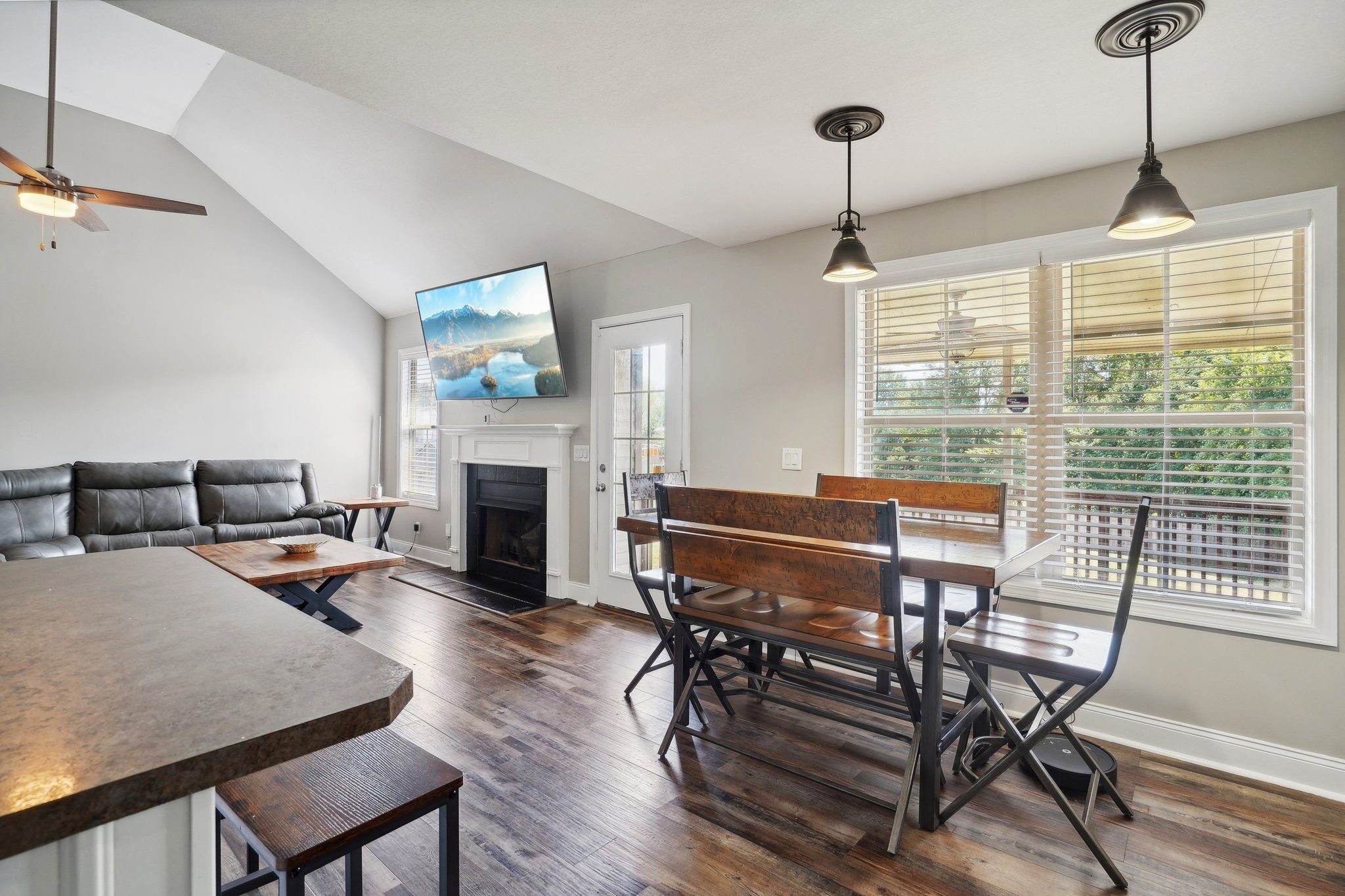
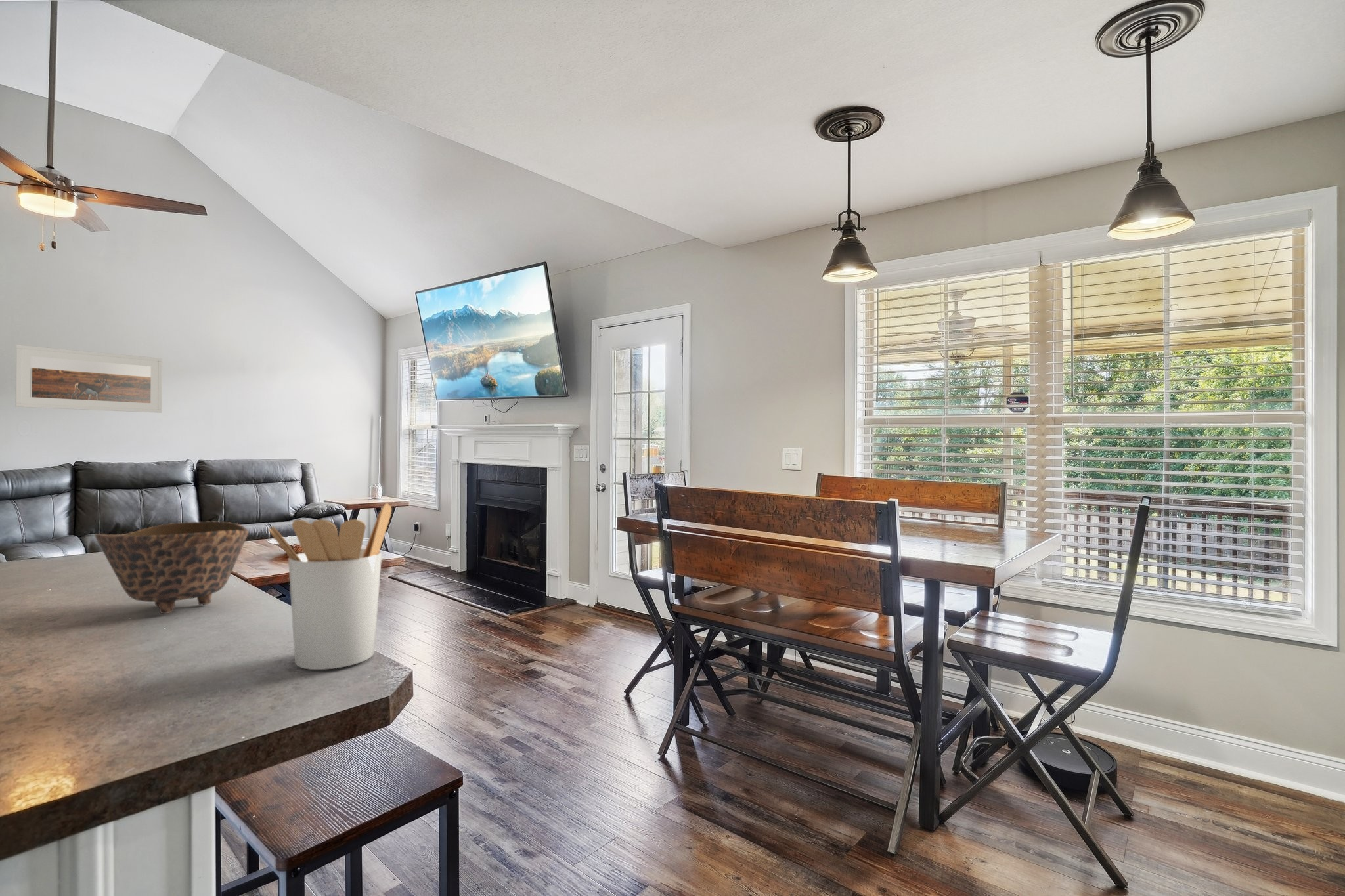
+ bowl (179, 567)
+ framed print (93, 381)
+ utensil holder (334, 585)
